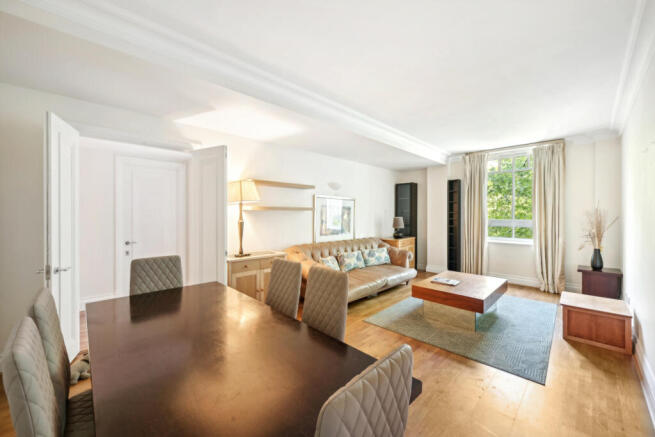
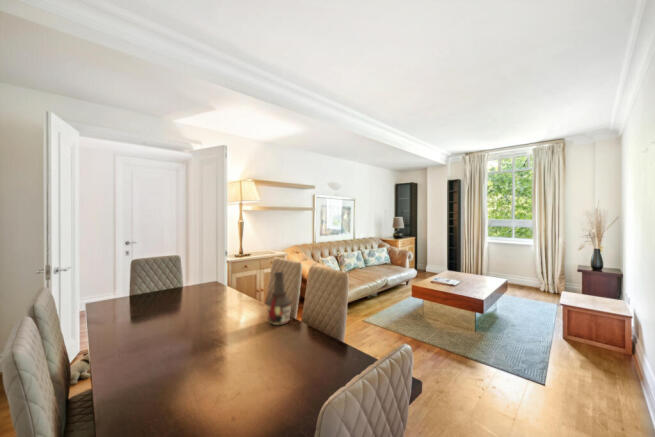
+ bottle (278, 297)
